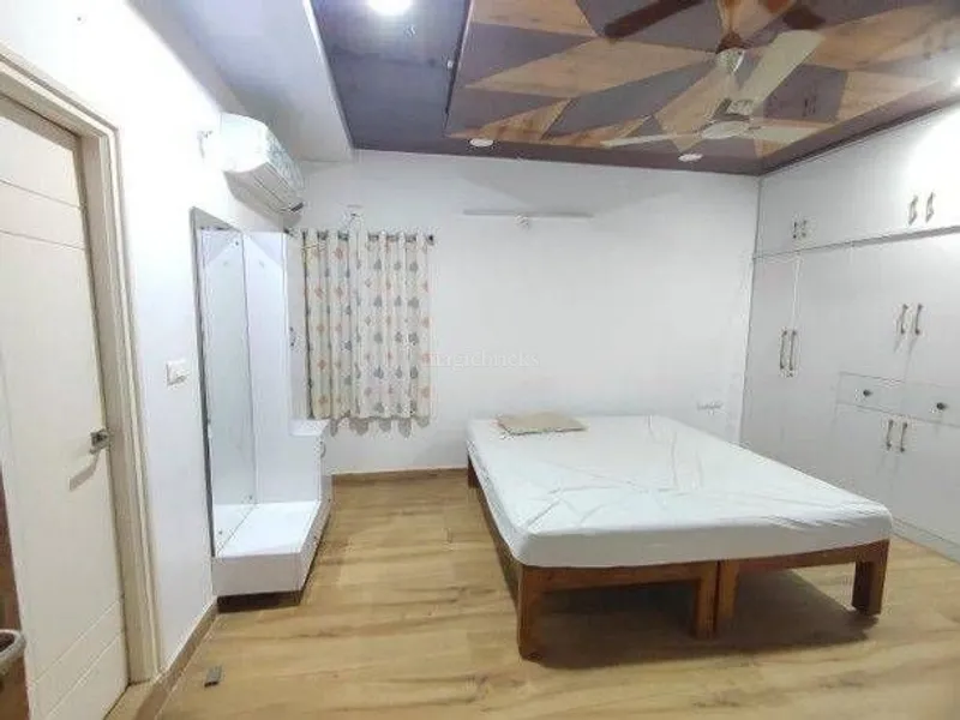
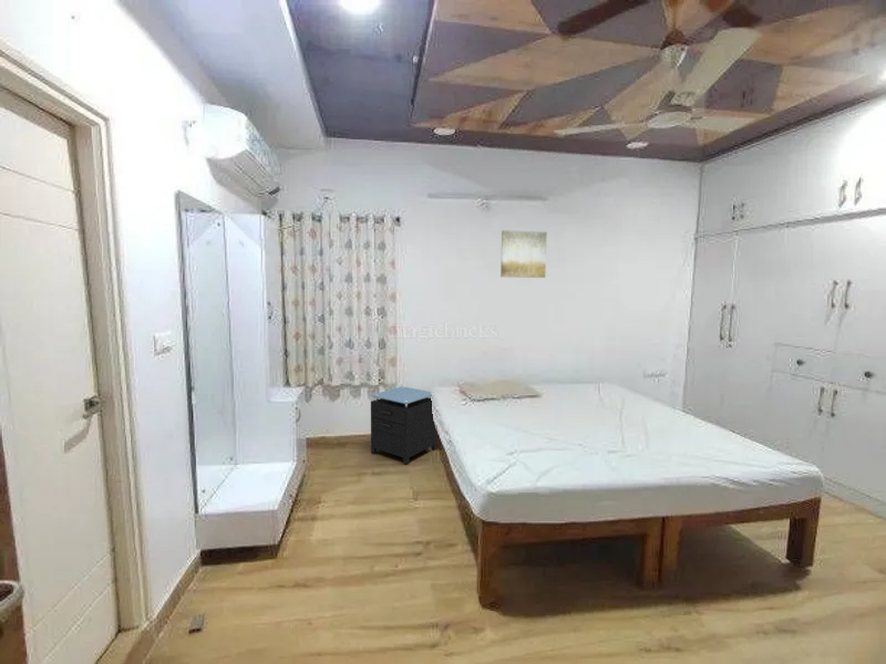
+ nightstand (404, 422)
+ wall art (523, 253)
